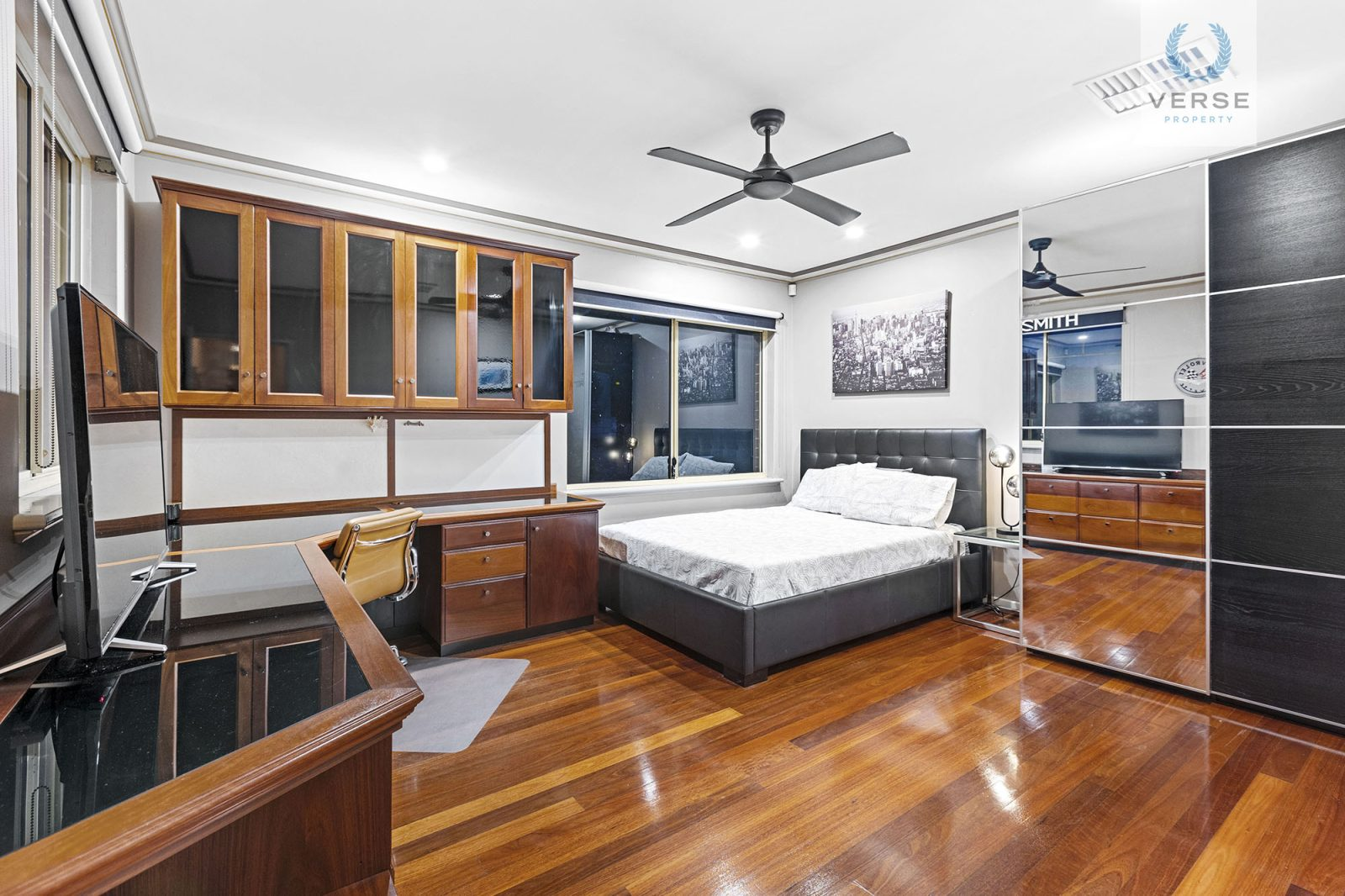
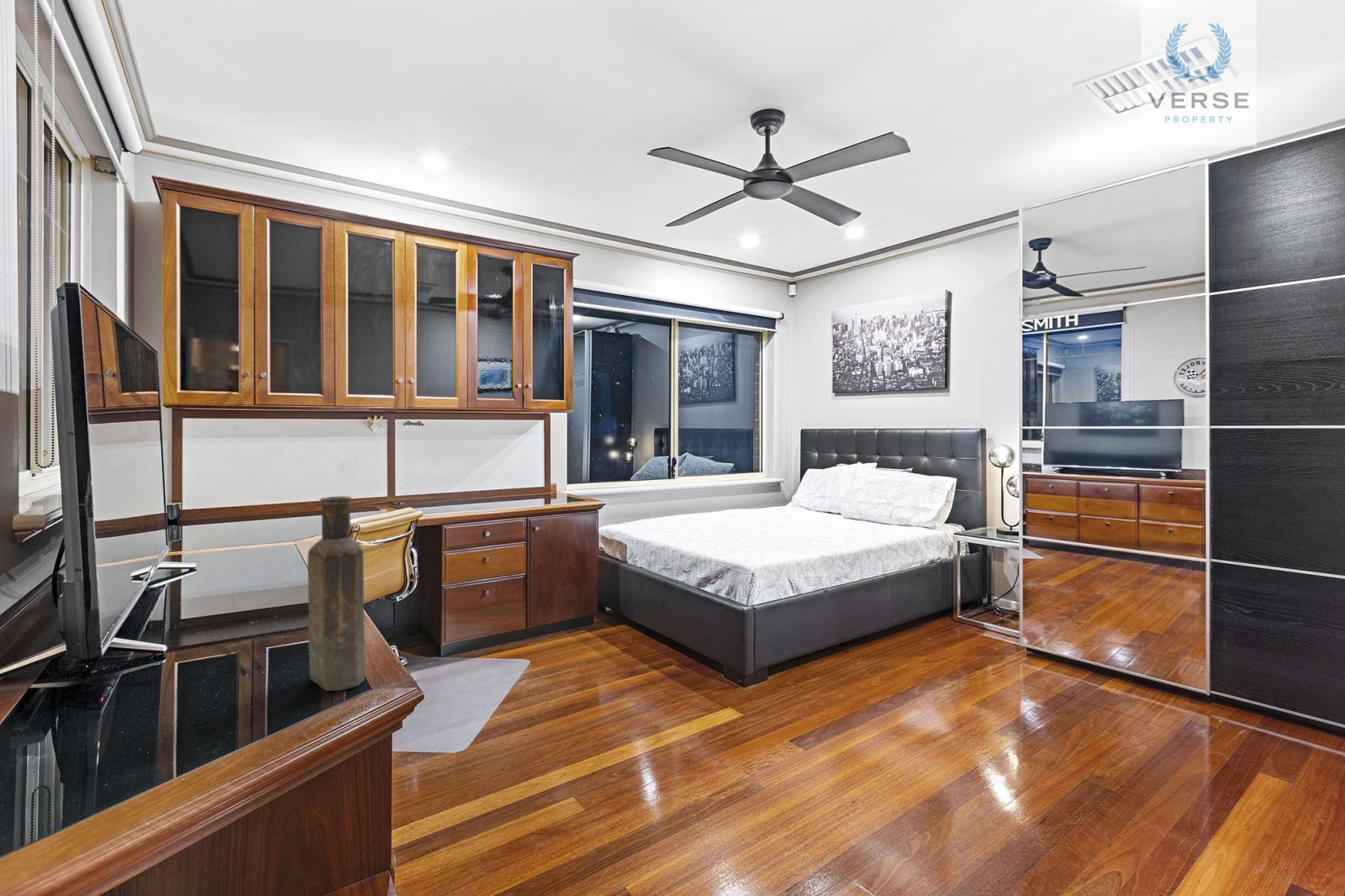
+ bottle (335, 588)
